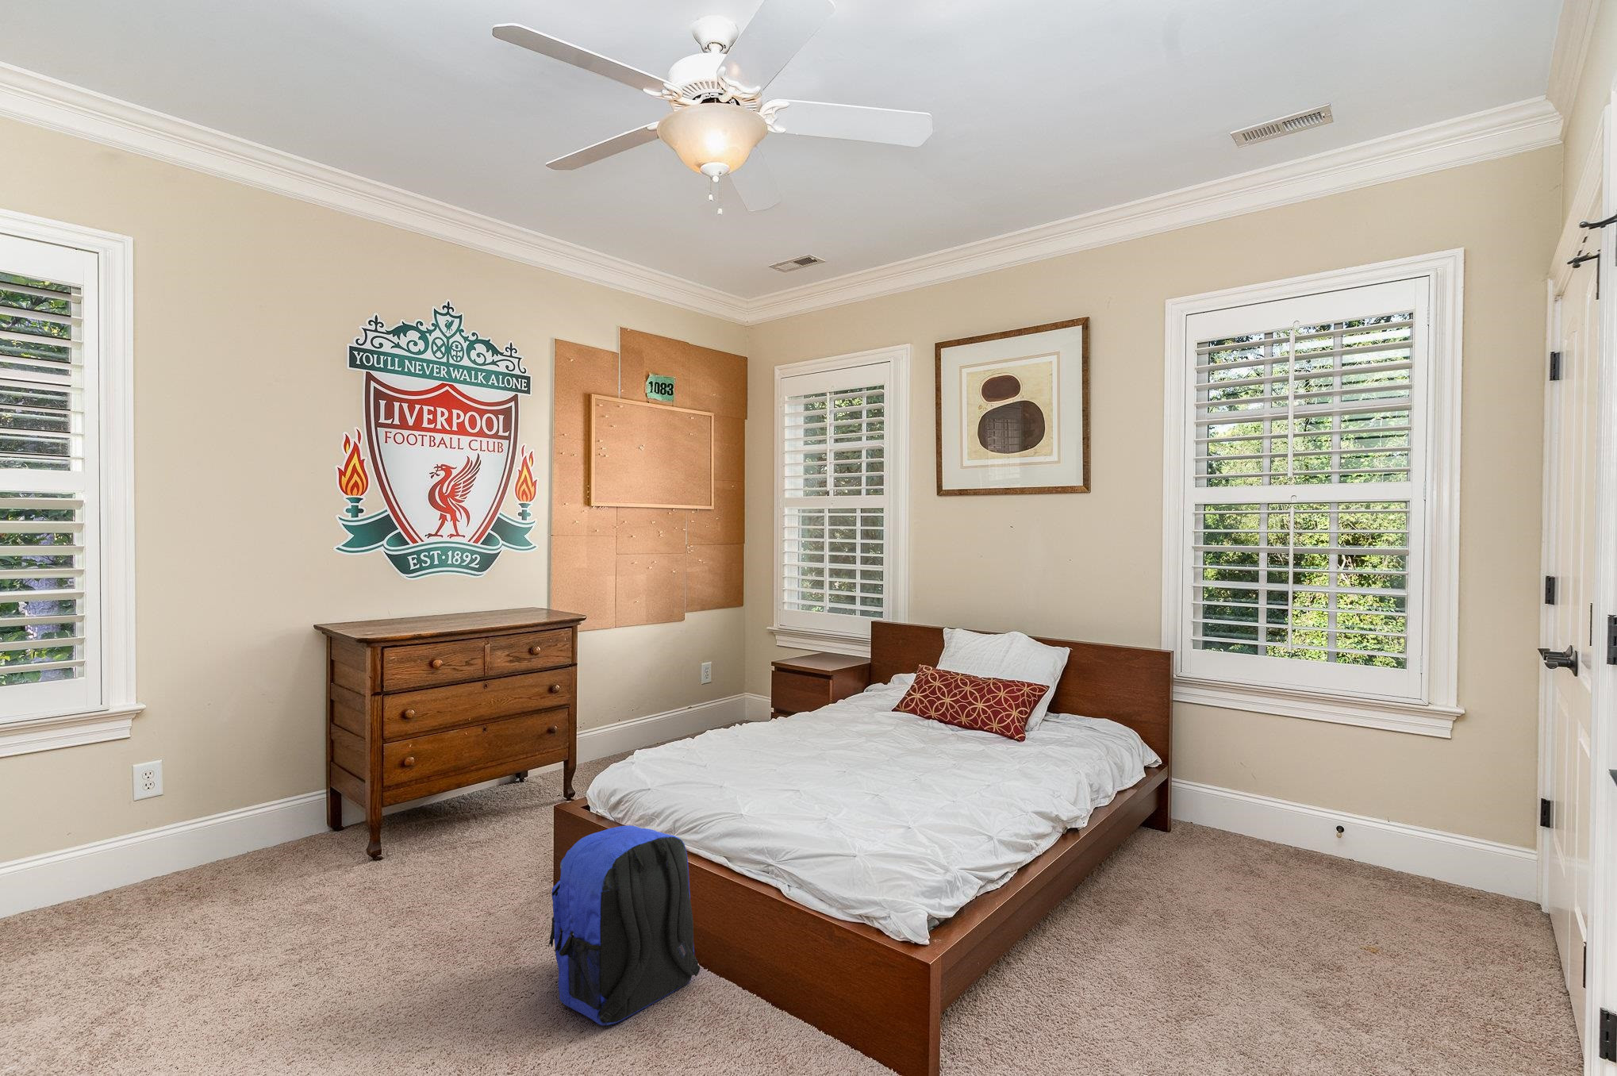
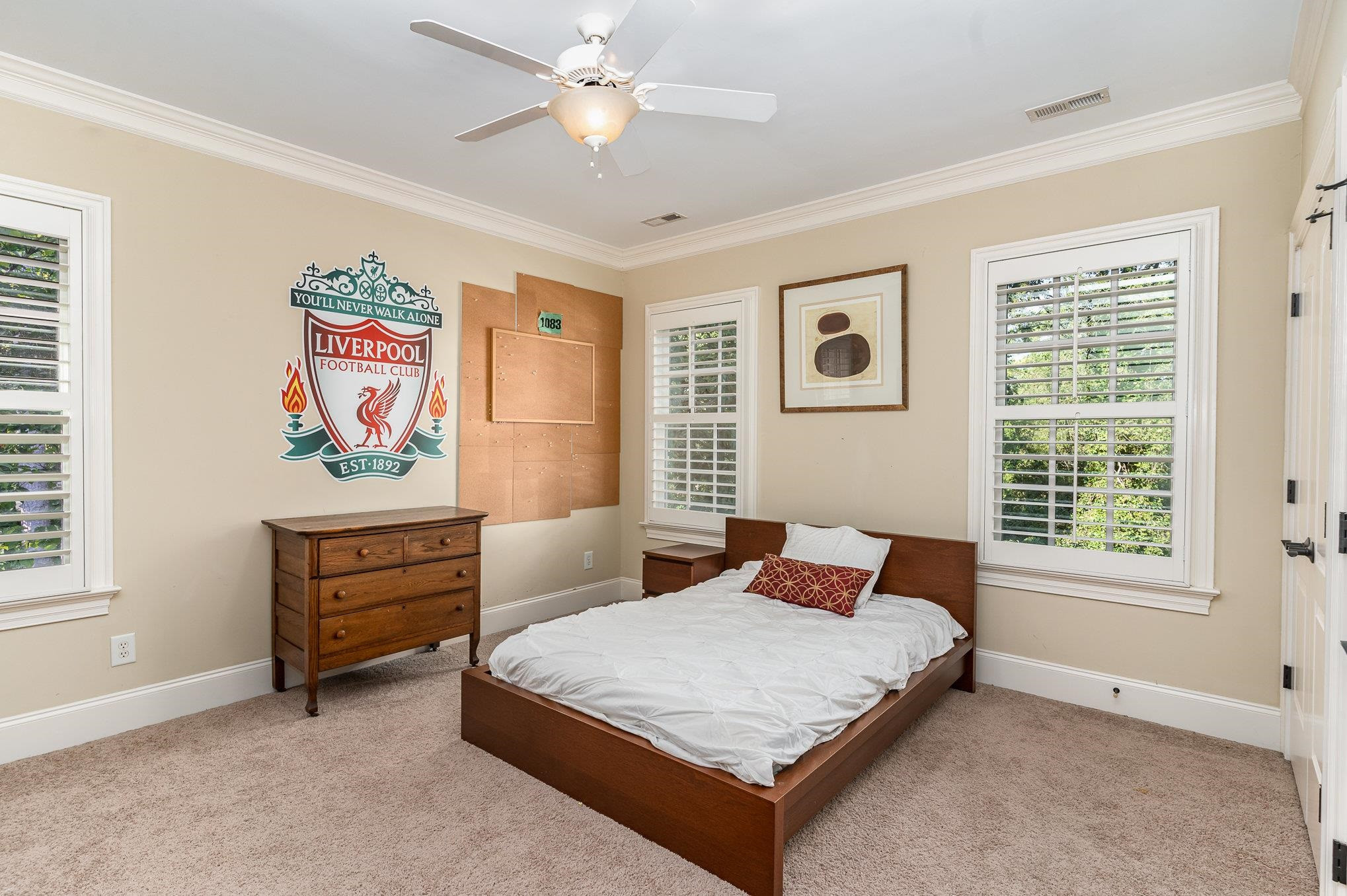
- backpack (615, 909)
